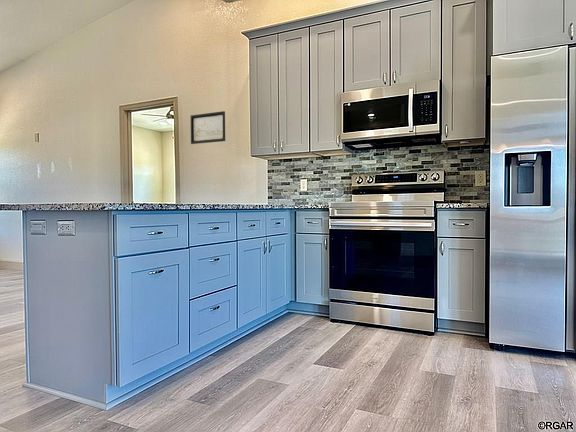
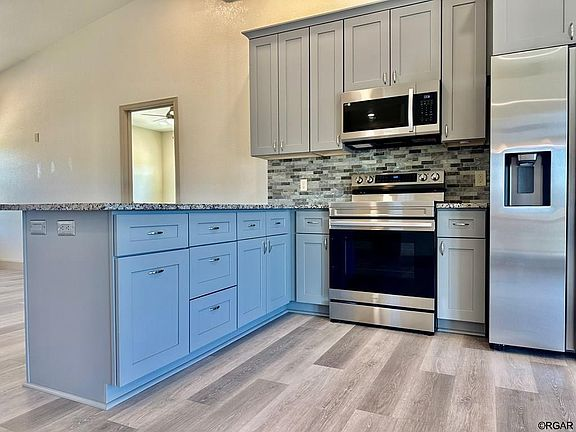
- wall art (207, 128)
